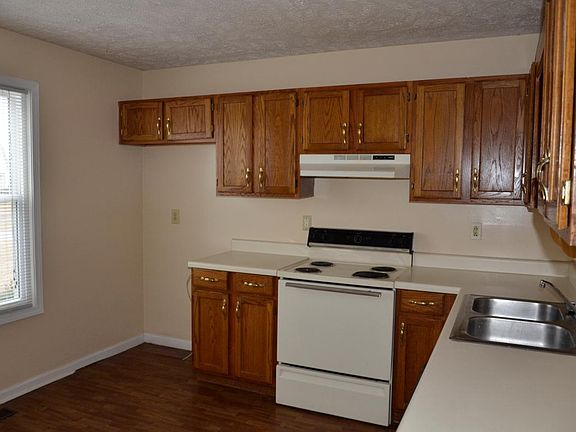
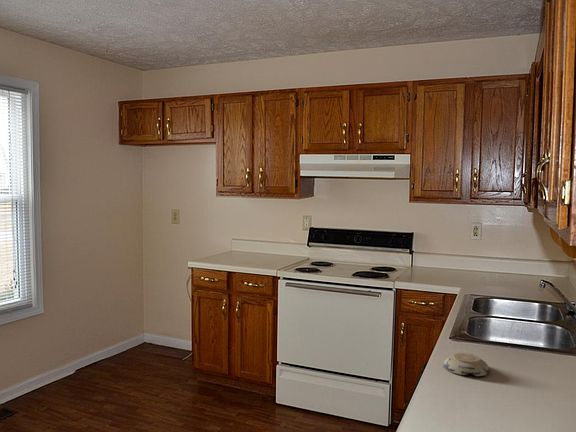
+ decorative bowl (466, 362)
